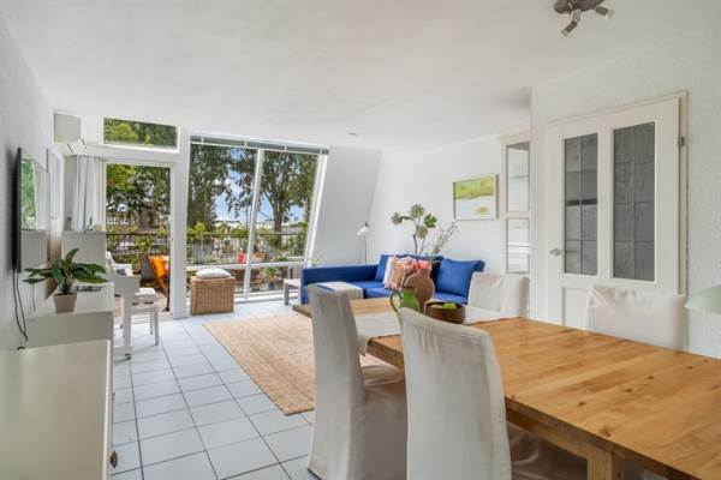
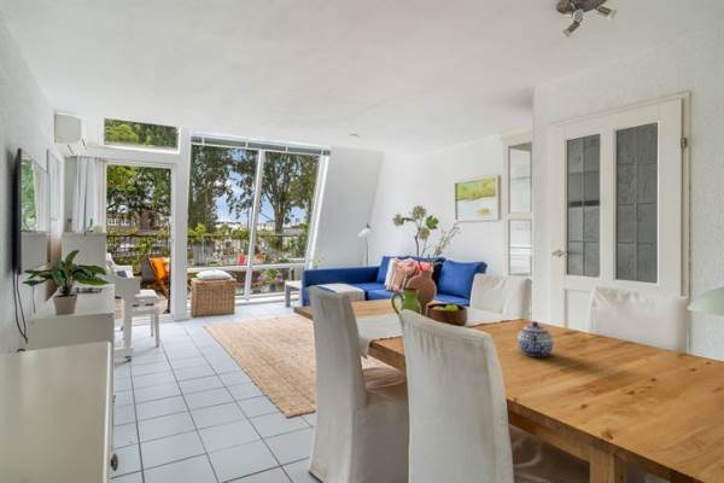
+ teapot (535, 337)
